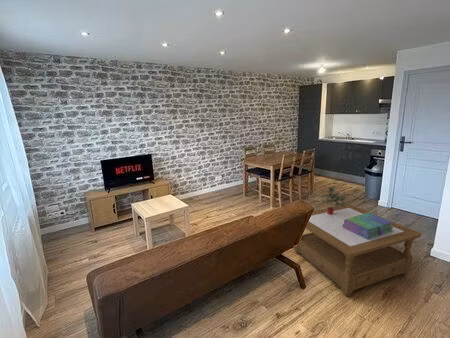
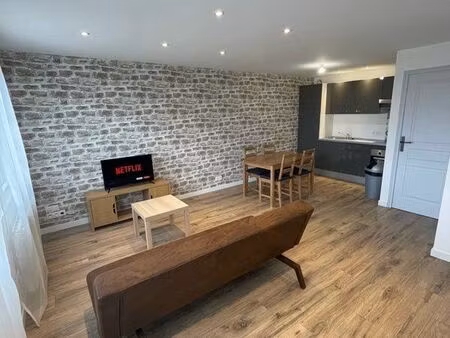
- potted plant (334, 200)
- coffee table (347, 244)
- stack of books (367, 224)
